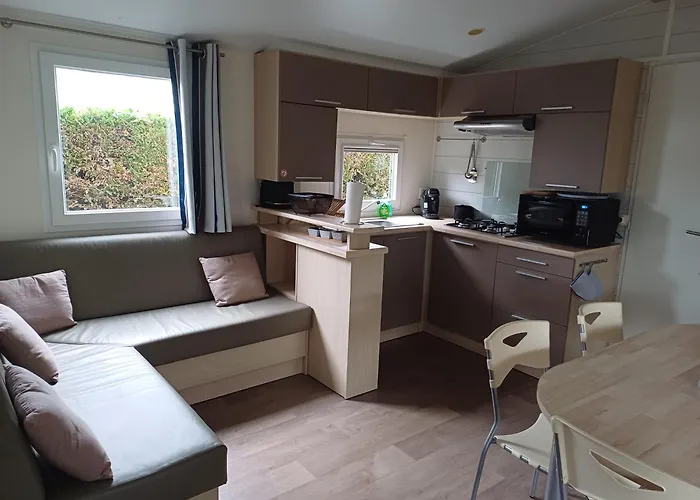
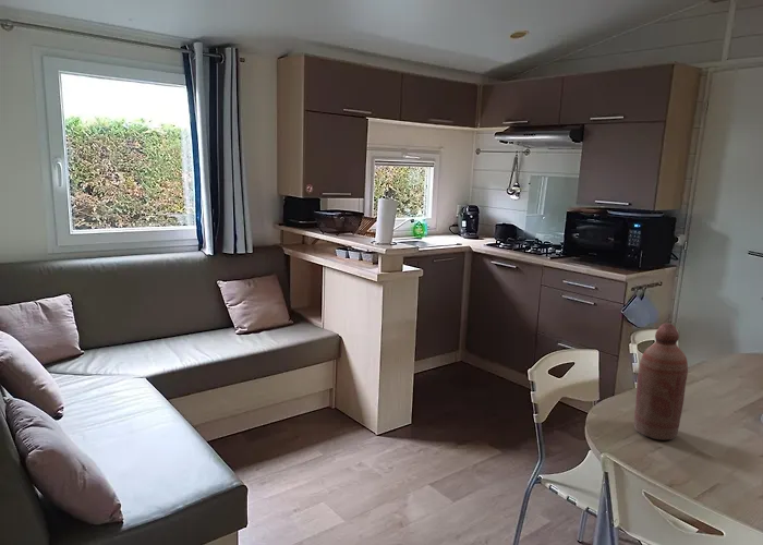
+ bottle (662, 378)
